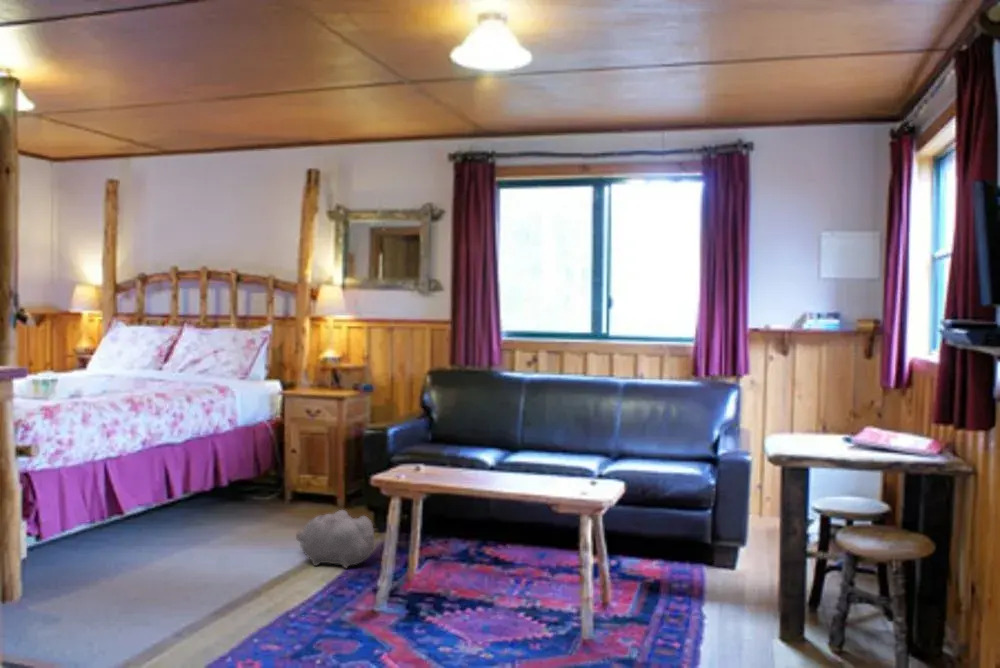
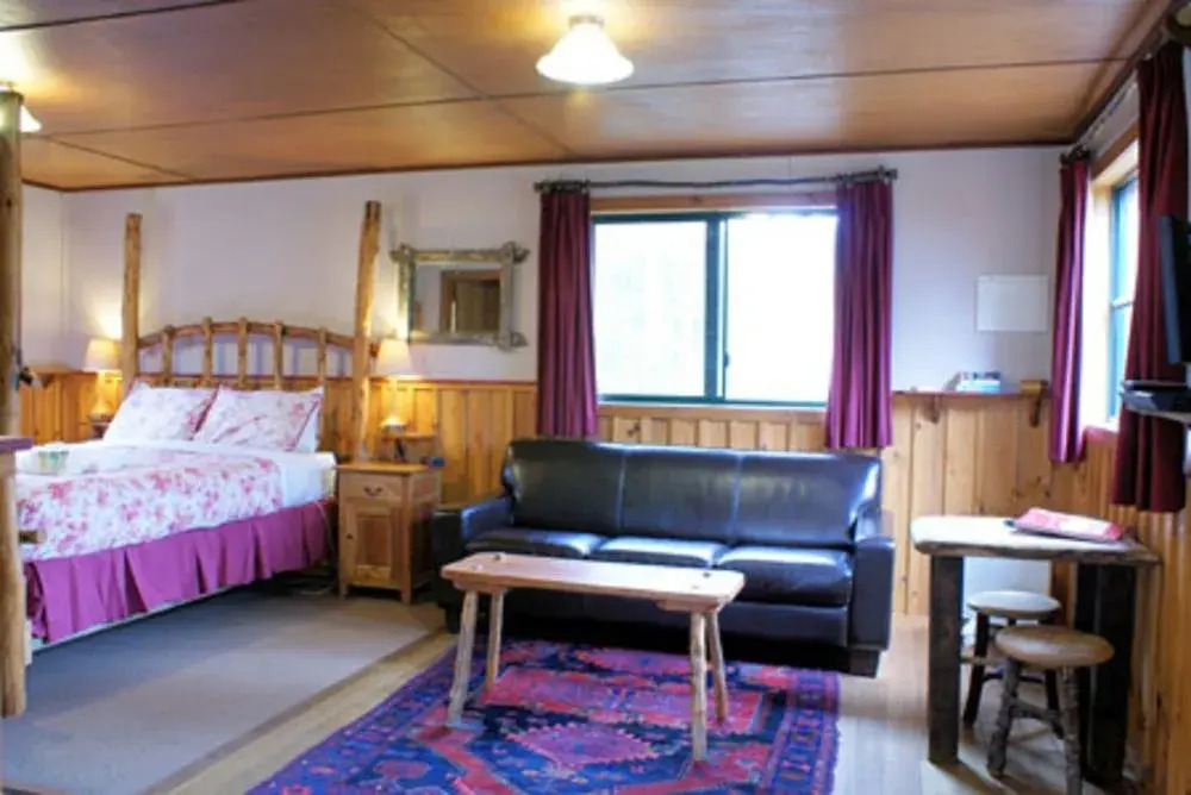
- plush toy (330, 536)
